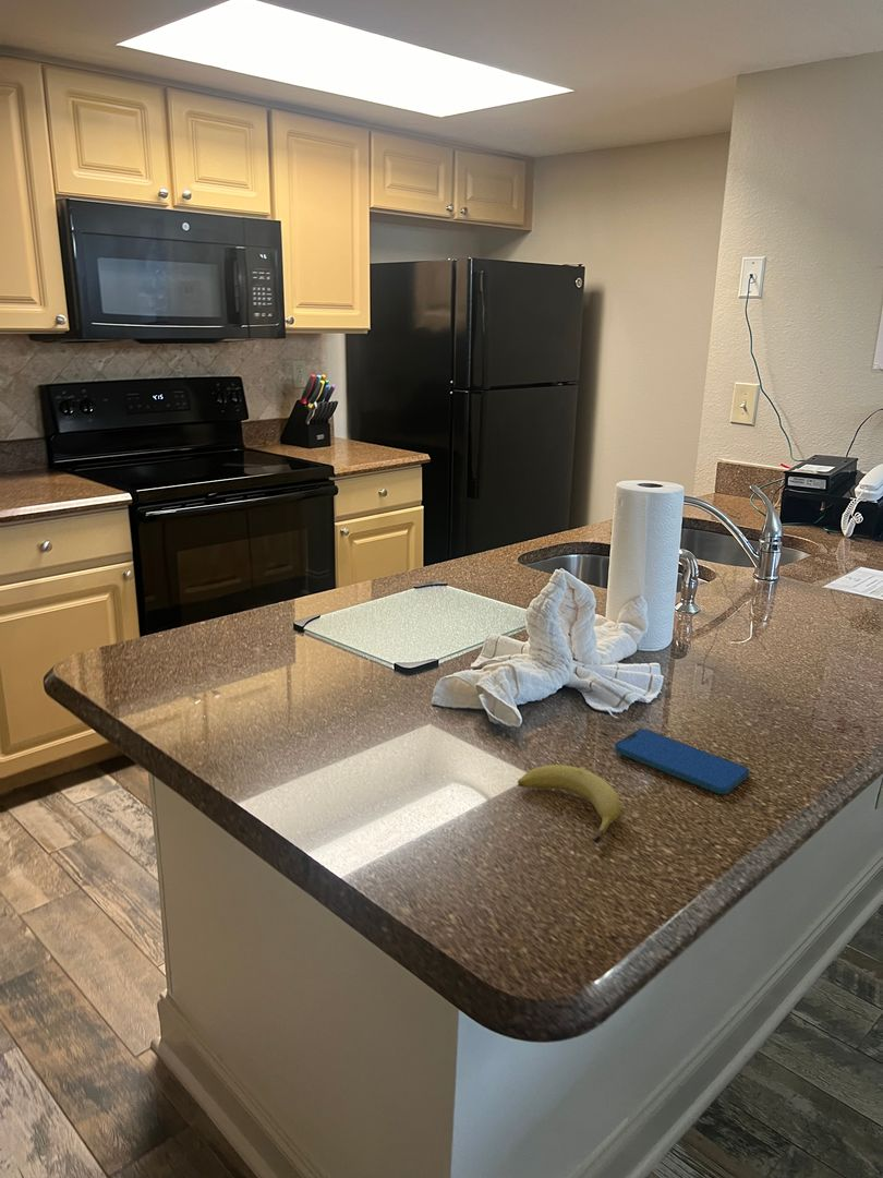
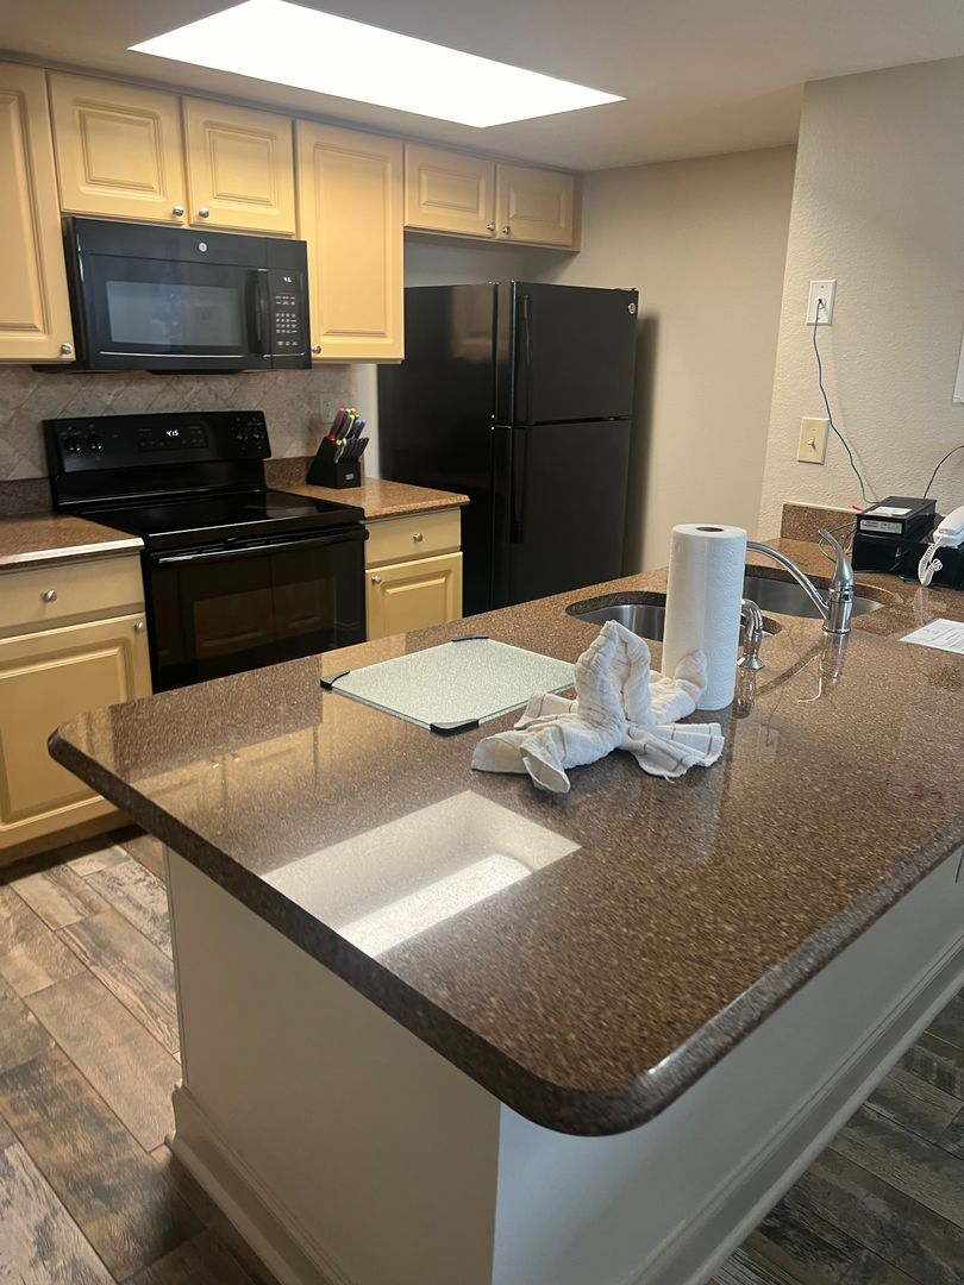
- smartphone (680, 759)
- fruit (577, 793)
